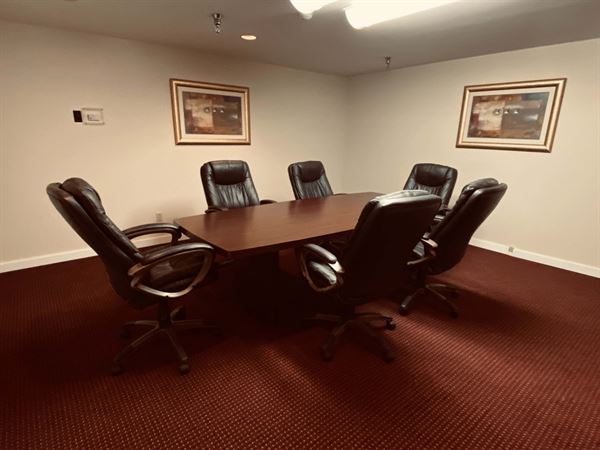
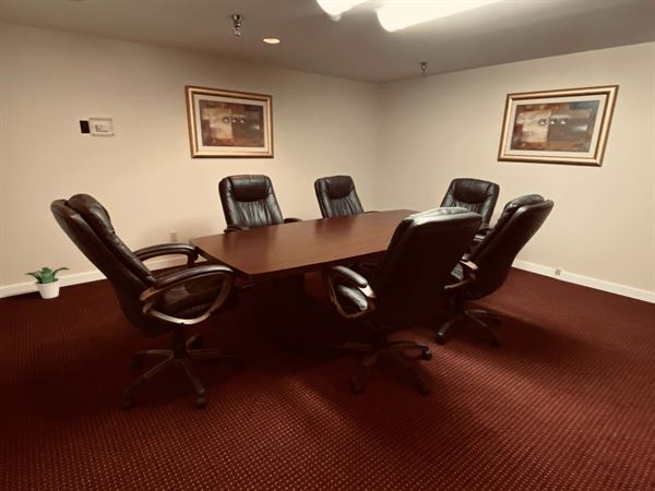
+ potted plant (49, 283)
